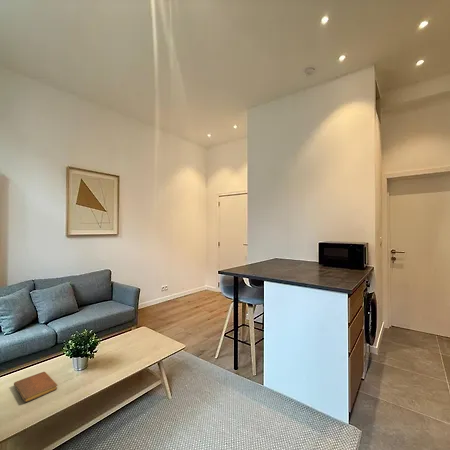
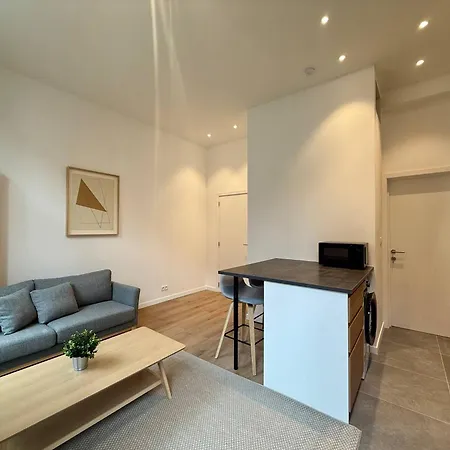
- notebook (35, 385)
